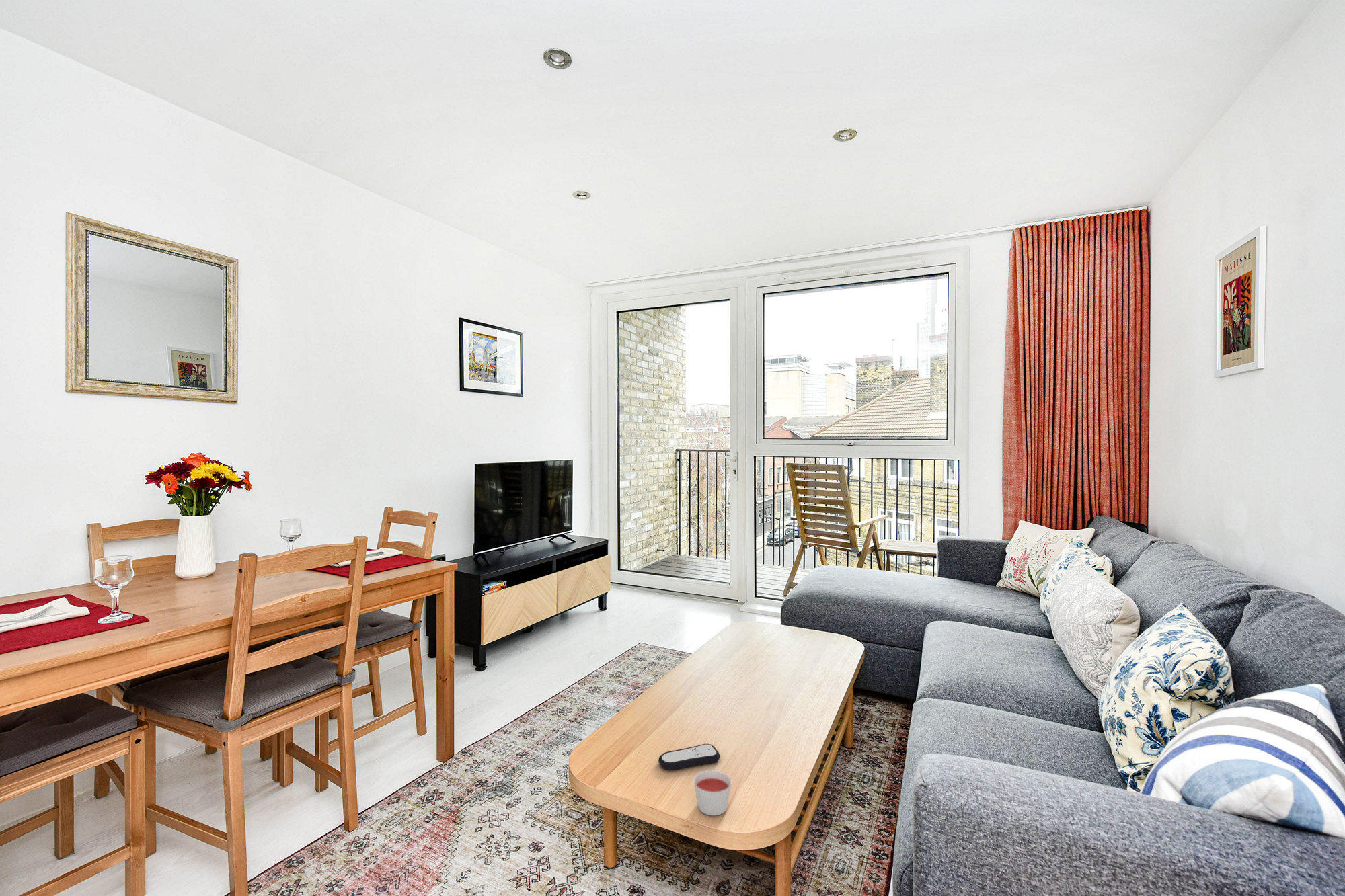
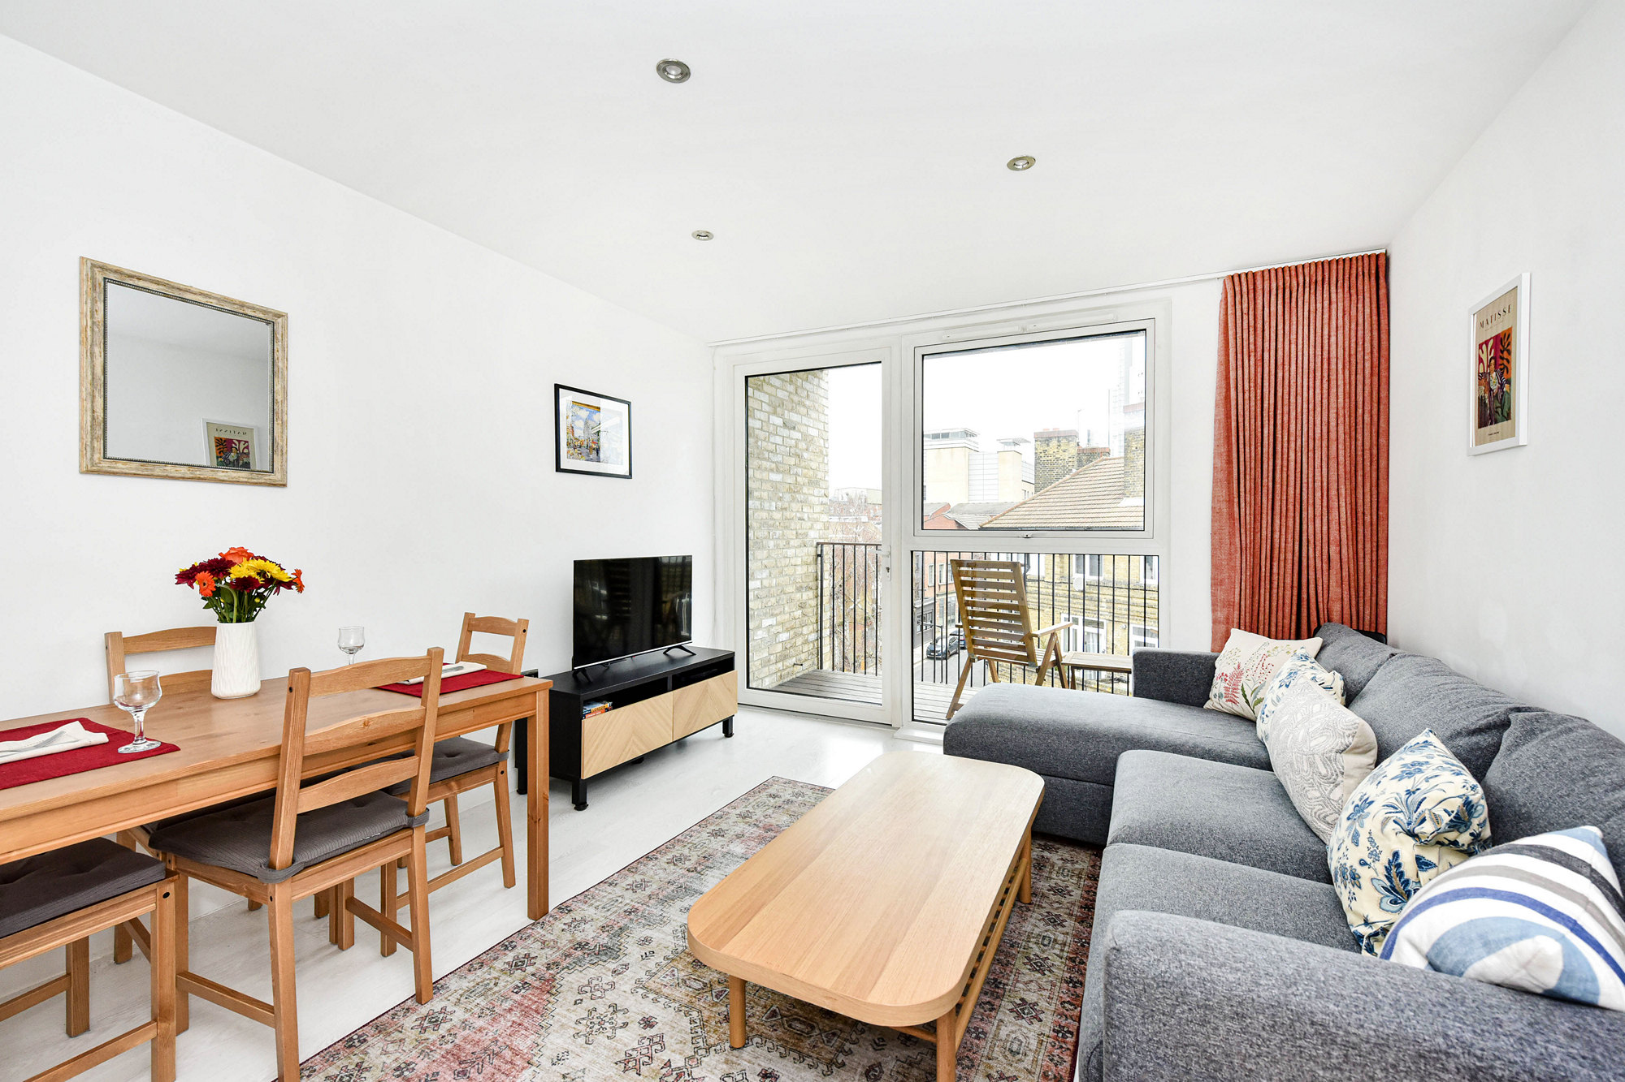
- remote control (689, 756)
- candle (712, 794)
